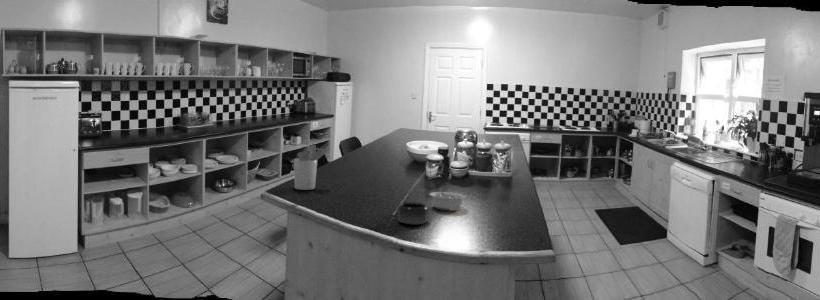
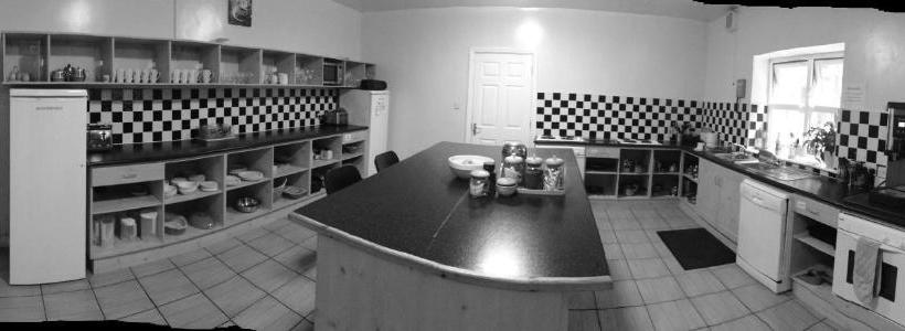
- utensil holder (311, 167)
- legume (445, 200)
- mug (414, 212)
